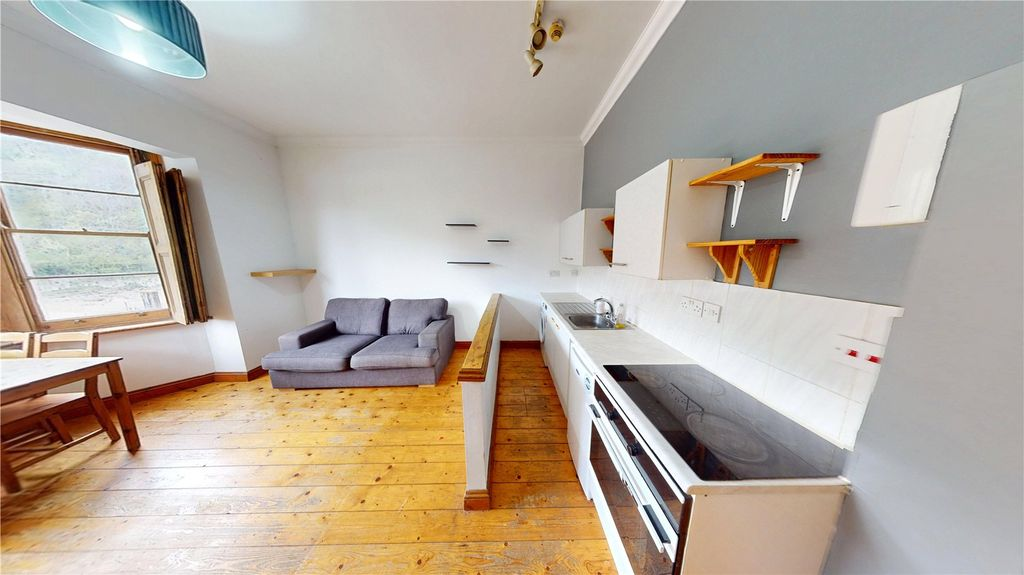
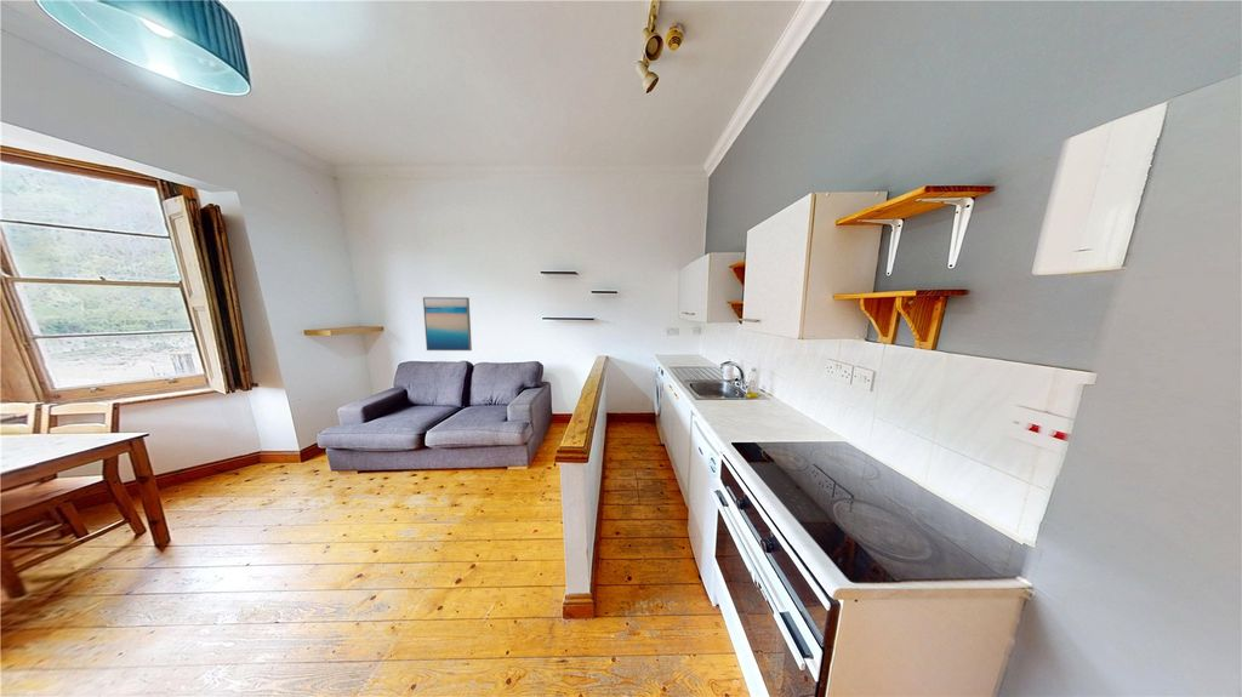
+ wall art (448, 324)
